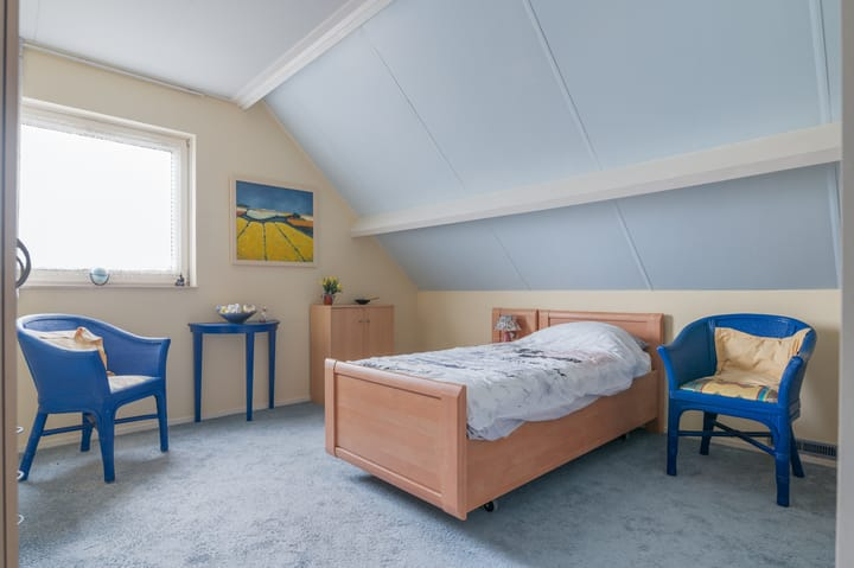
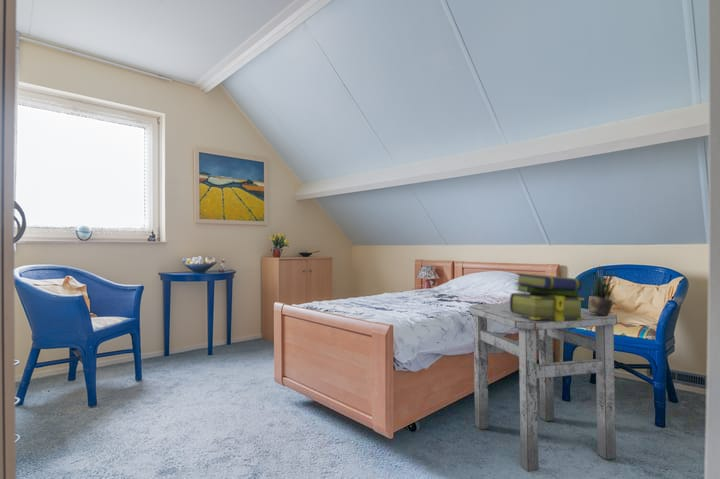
+ side table (538, 375)
+ potted plant (602, 289)
+ stack of books (546, 294)
